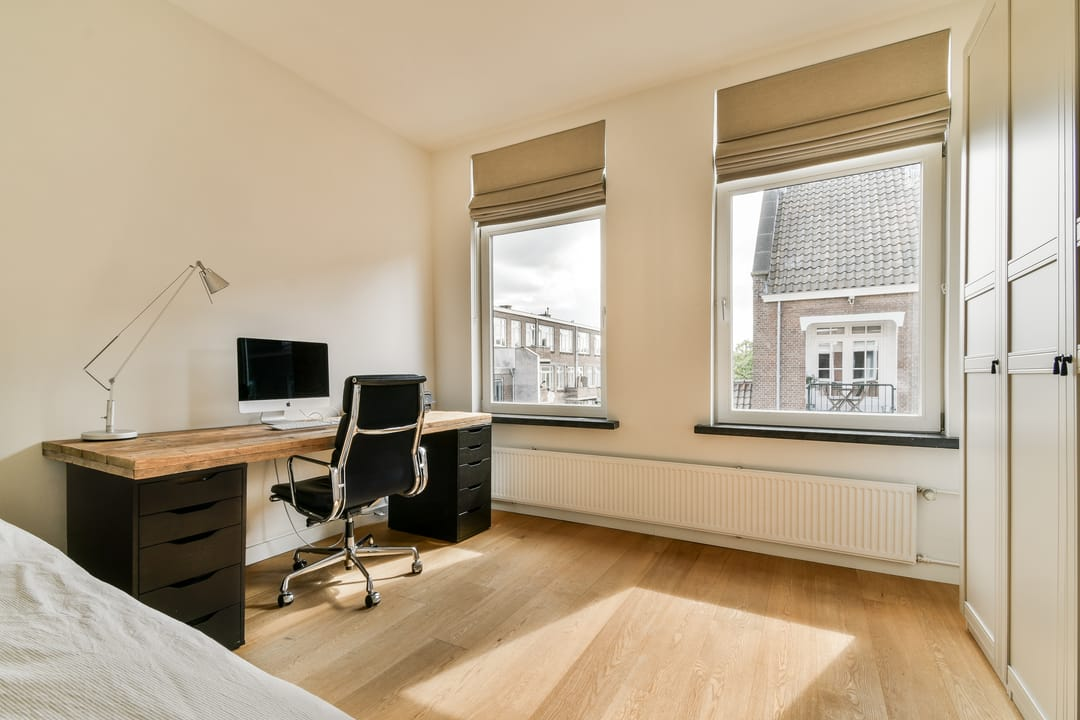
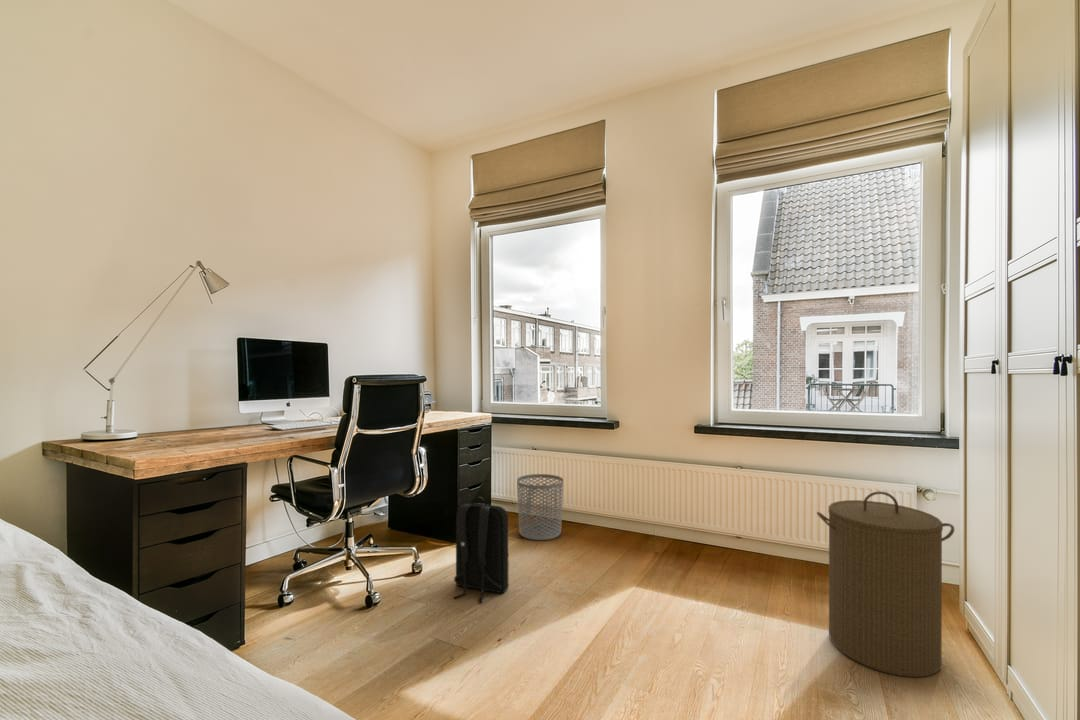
+ laundry hamper (882, 570)
+ waste bin (540, 506)
+ backpack (477, 544)
